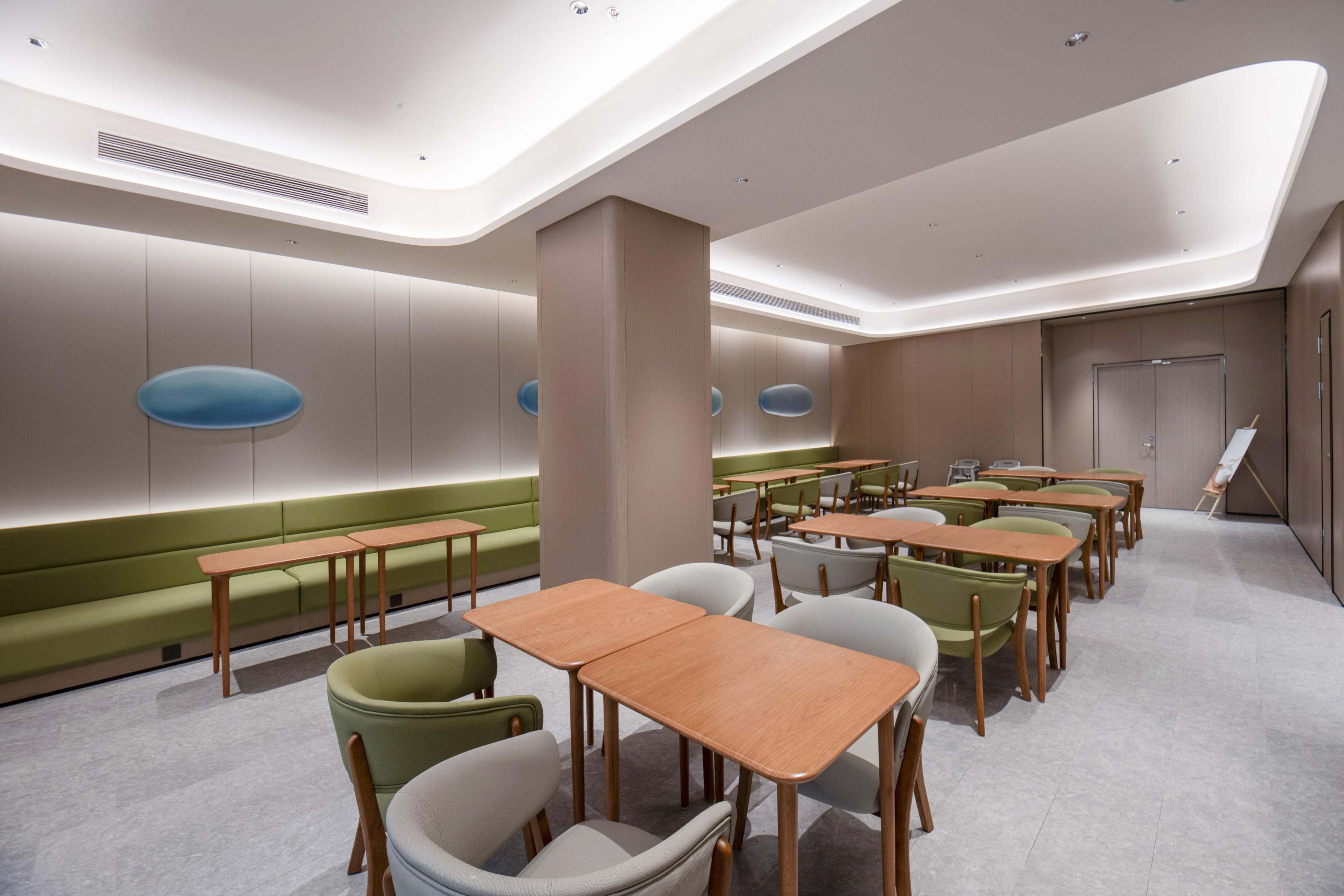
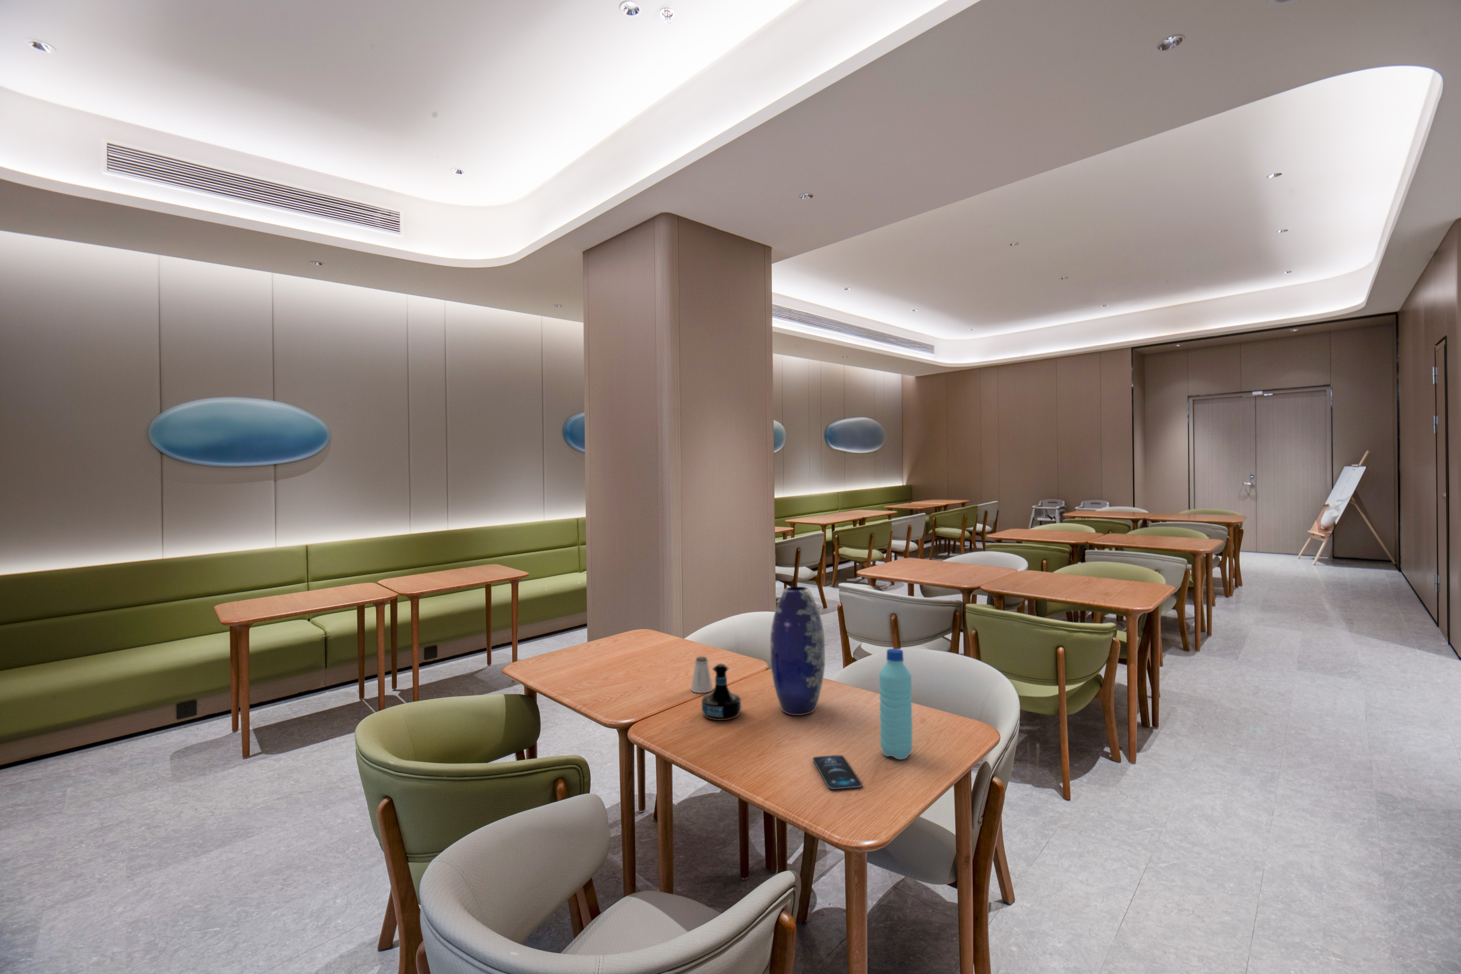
+ smartphone (836, 771)
+ tequila bottle (721, 689)
+ saltshaker (701, 674)
+ water bottle (896, 702)
+ vase (798, 648)
